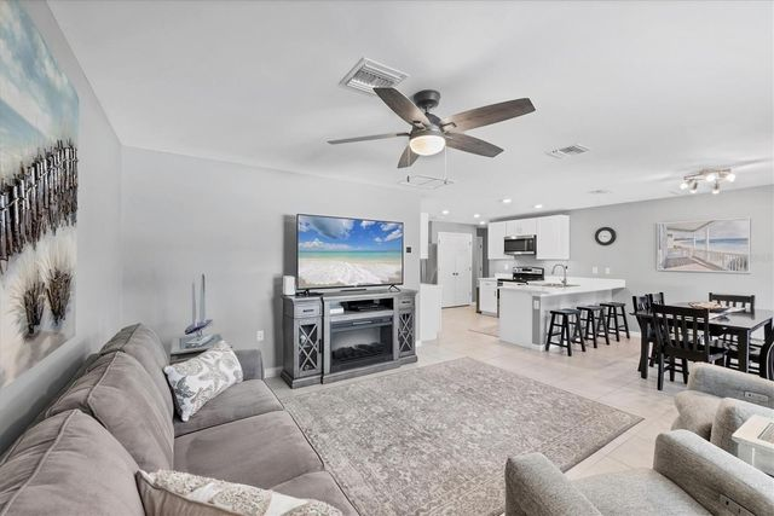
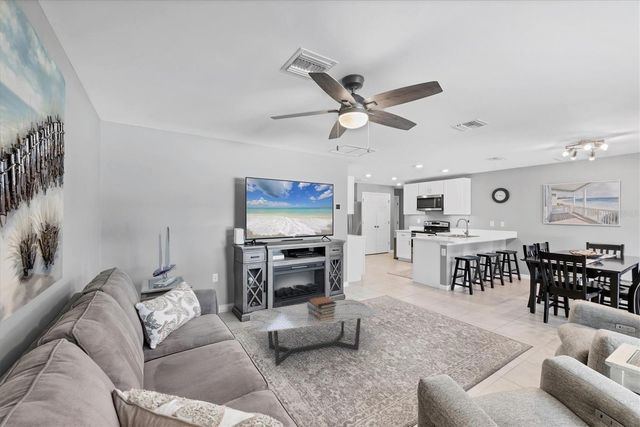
+ book stack (321, 307)
+ coffee table (313, 325)
